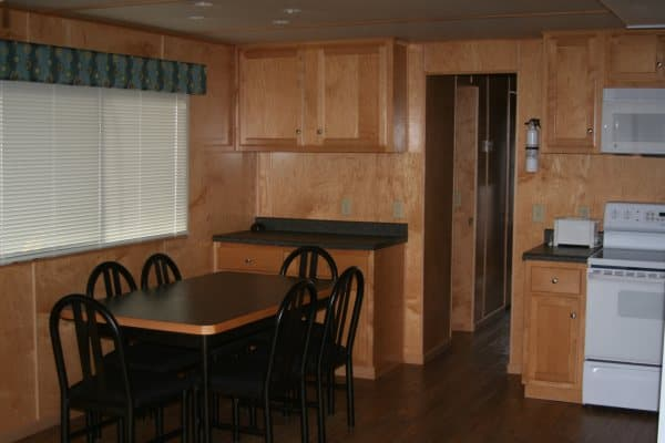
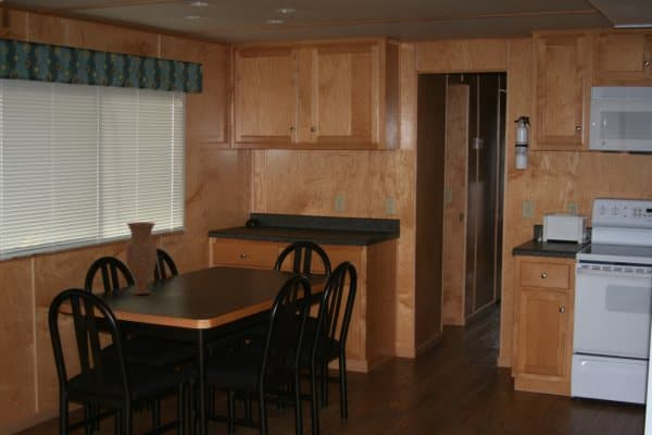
+ vase (141, 258)
